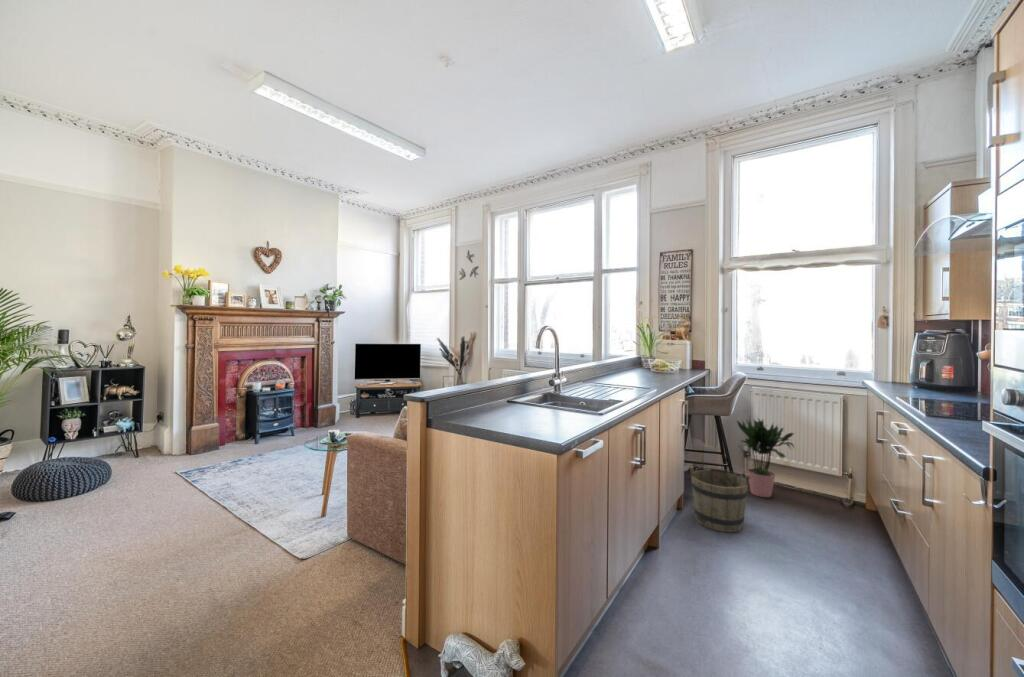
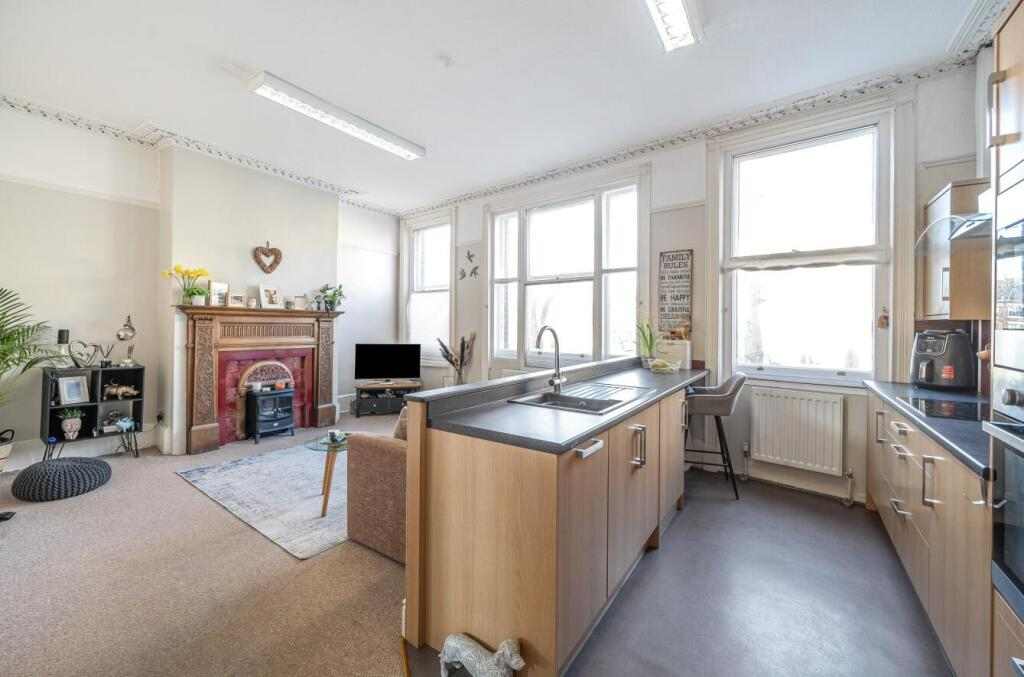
- bucket (718, 496)
- potted plant (767, 455)
